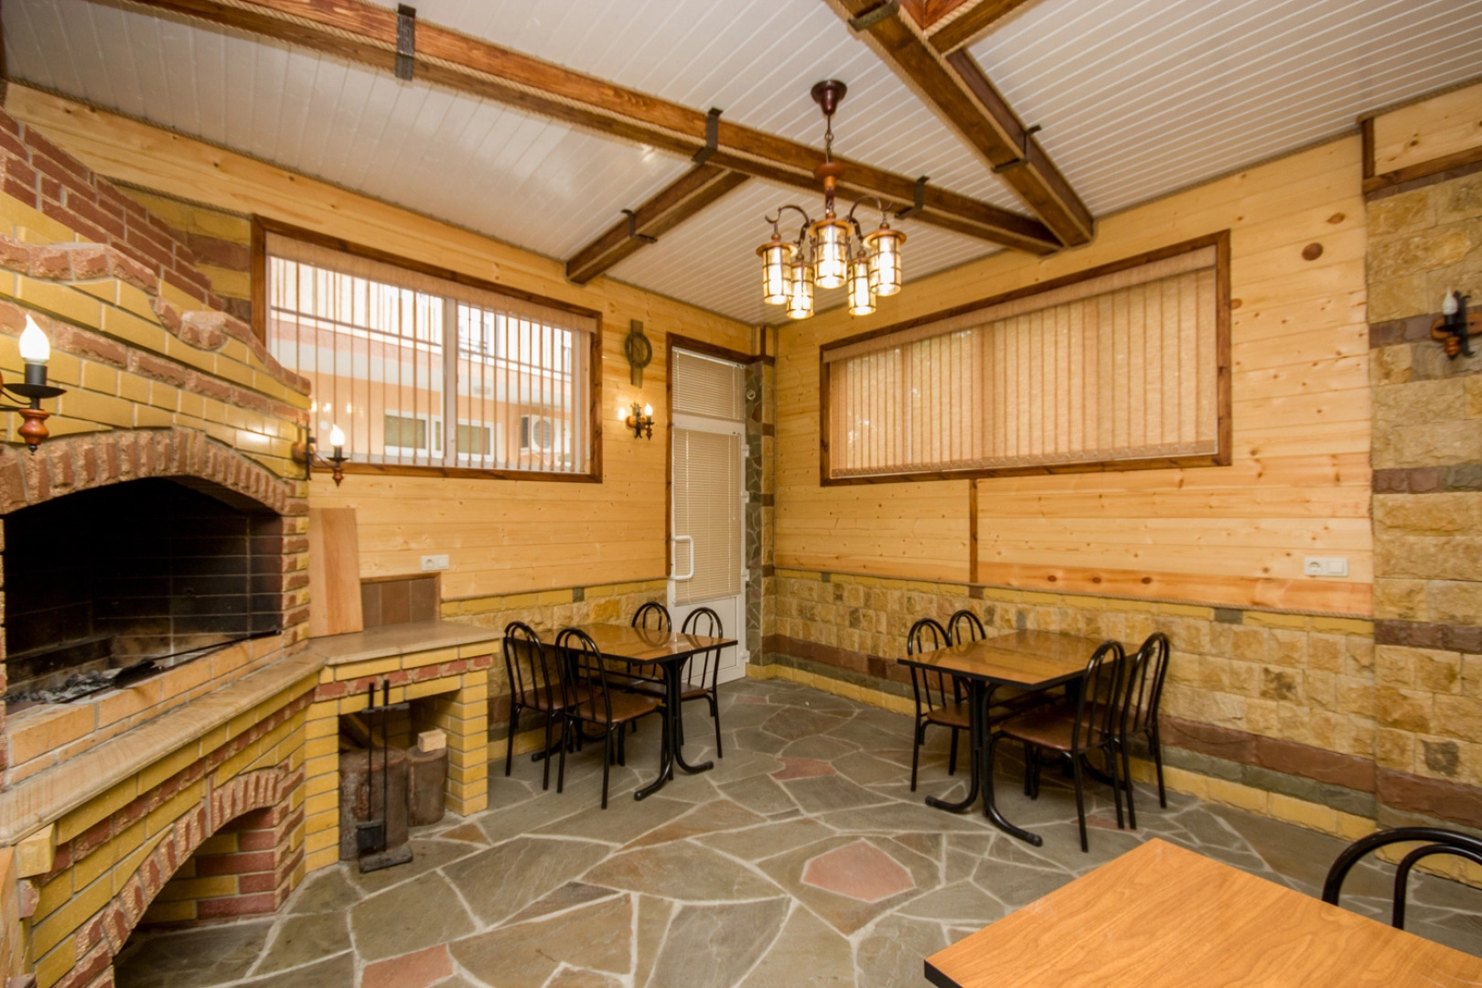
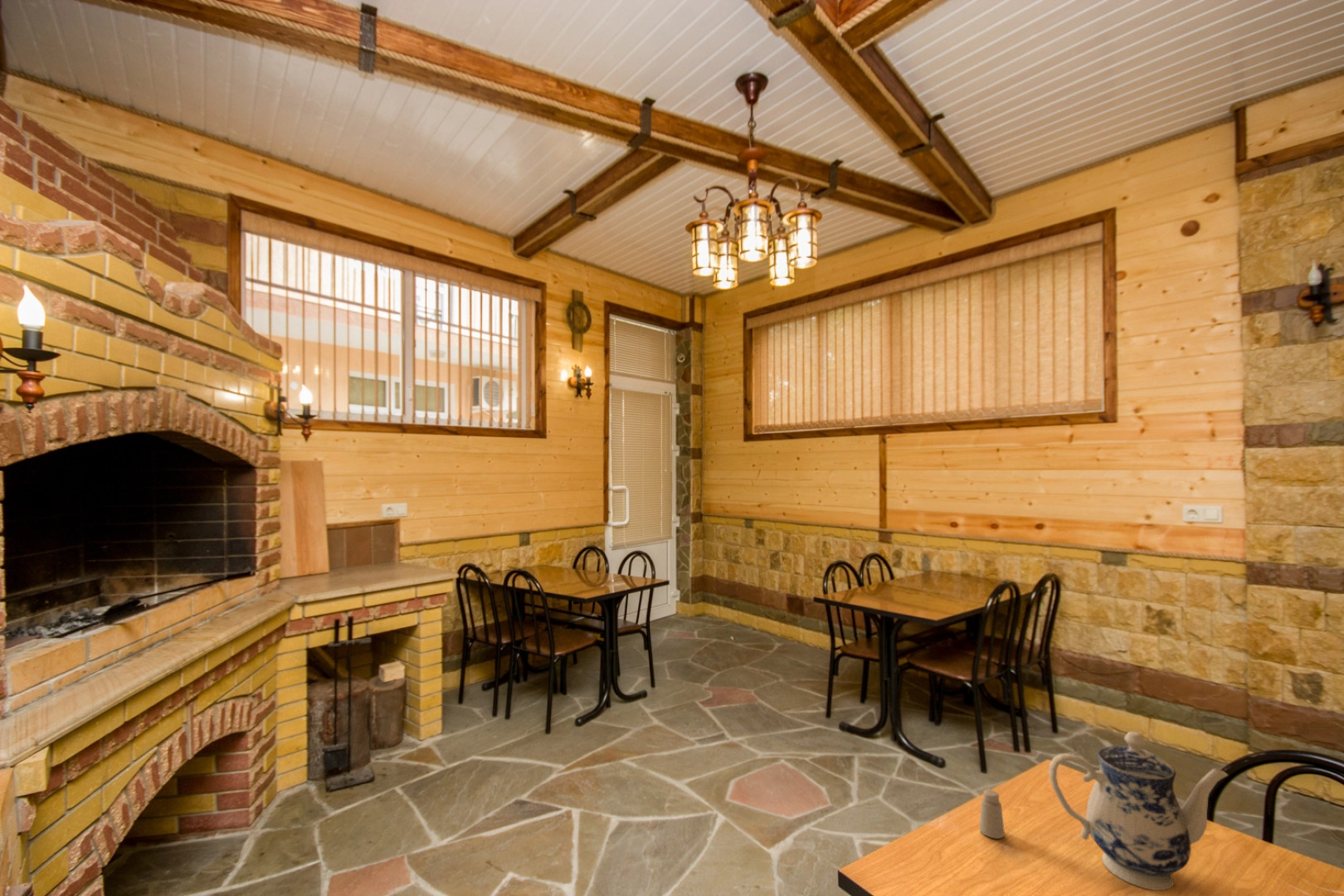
+ saltshaker (991, 811)
+ teapot (1136, 801)
